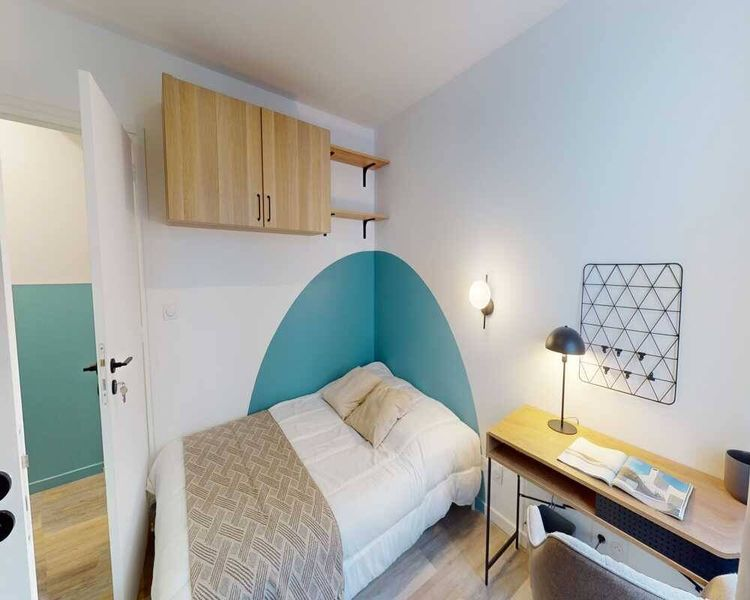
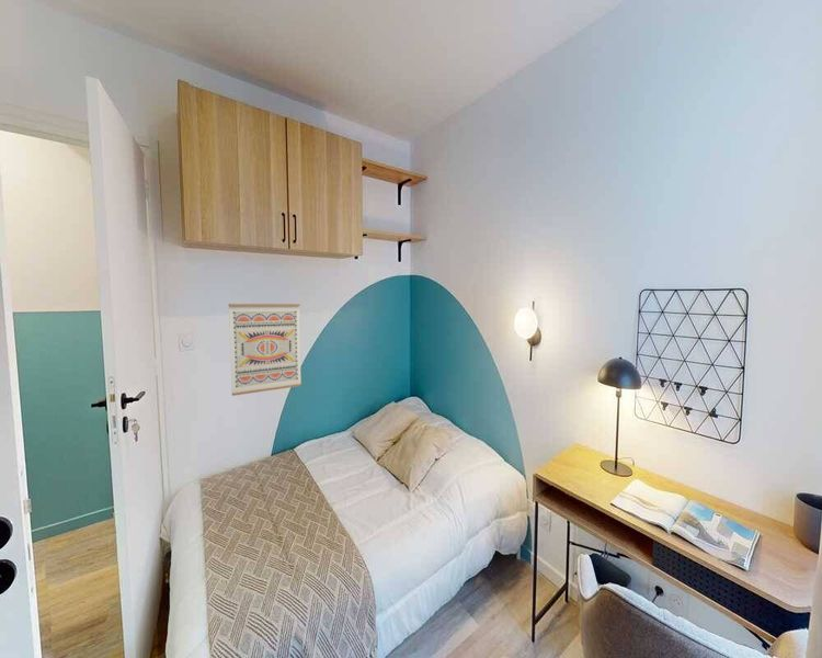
+ wall art (266, 347)
